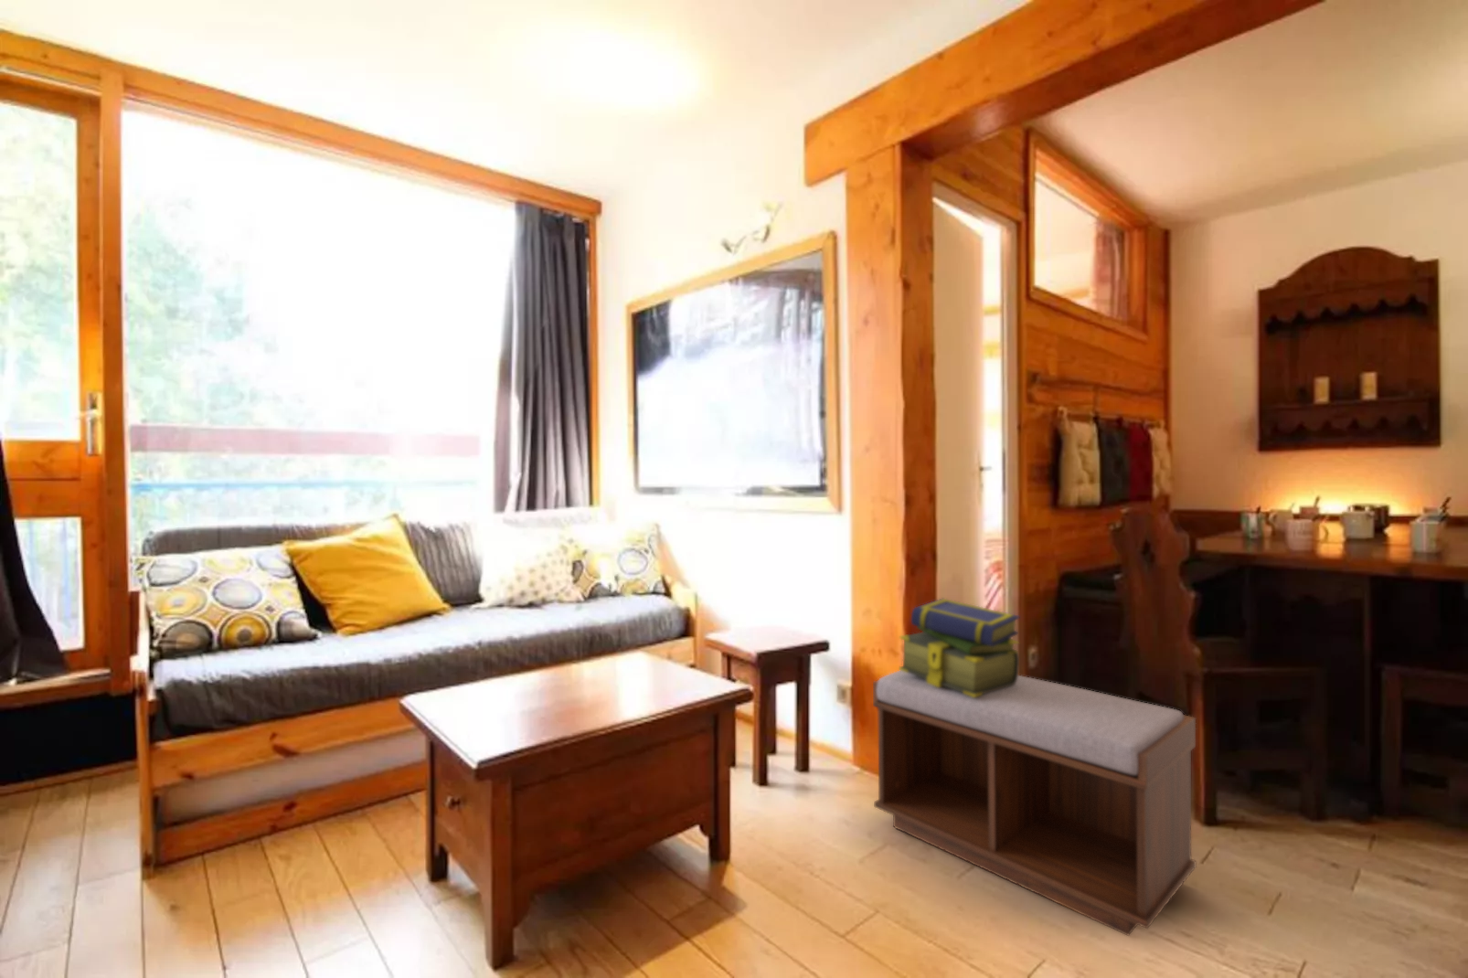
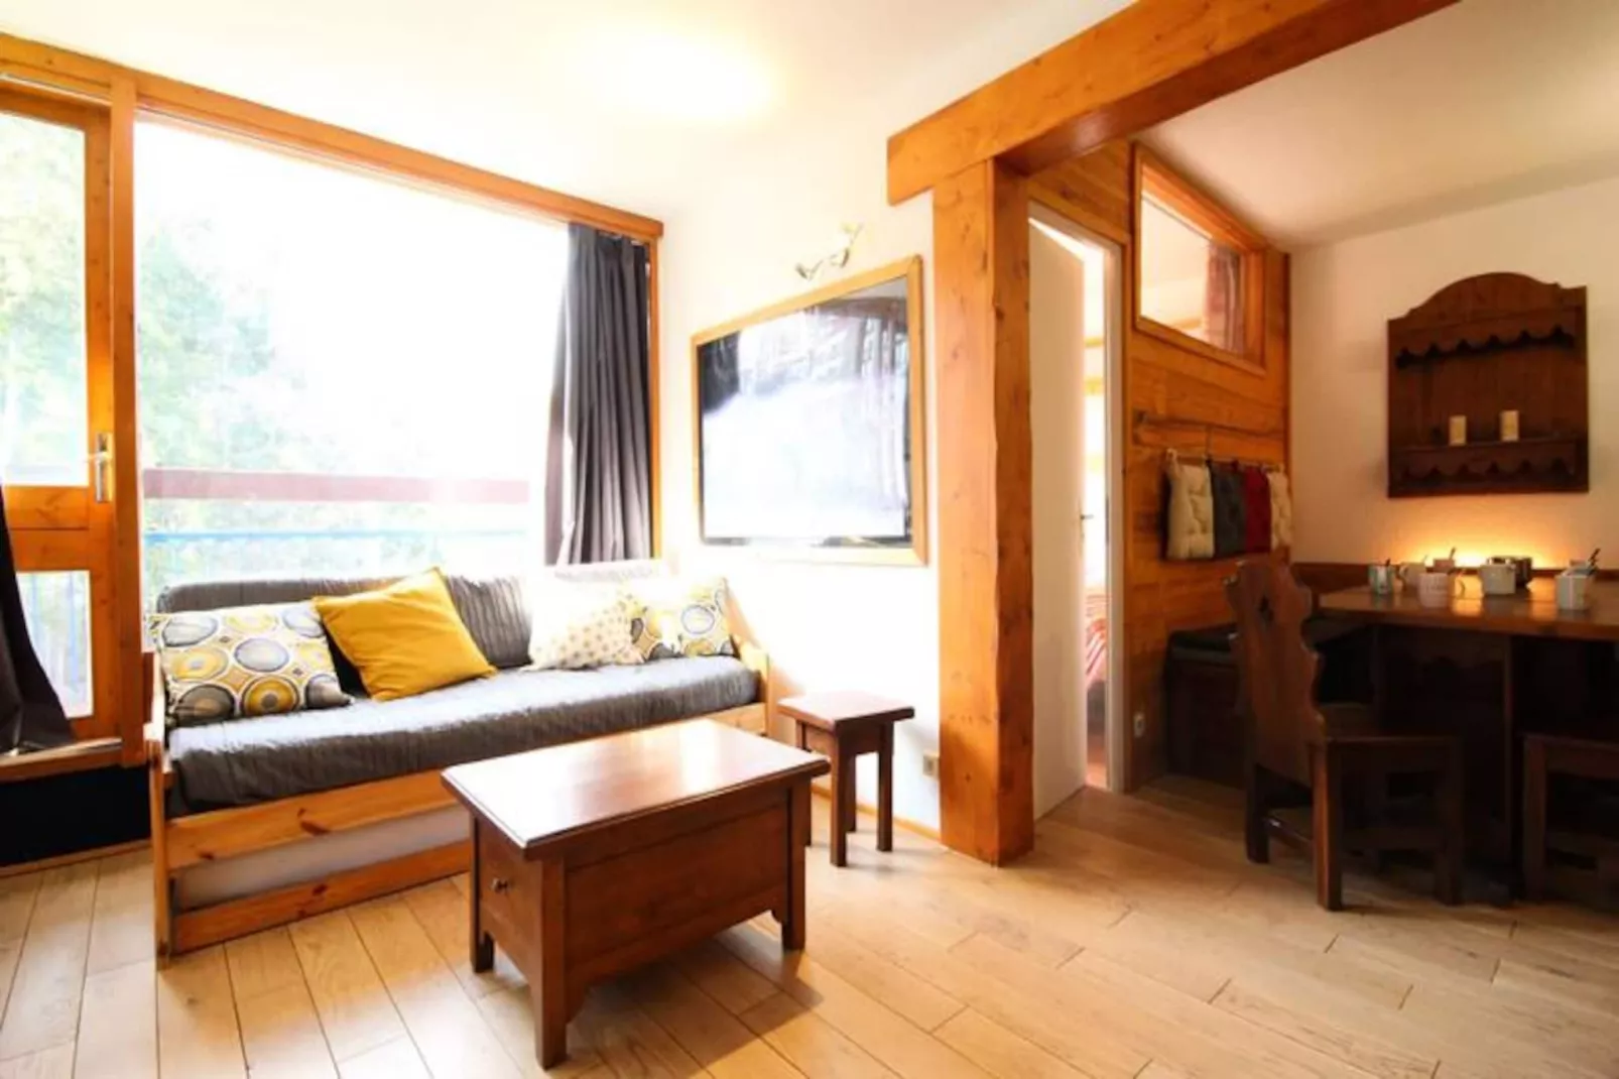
- bench (1019, 771)
- stack of books (963, 643)
